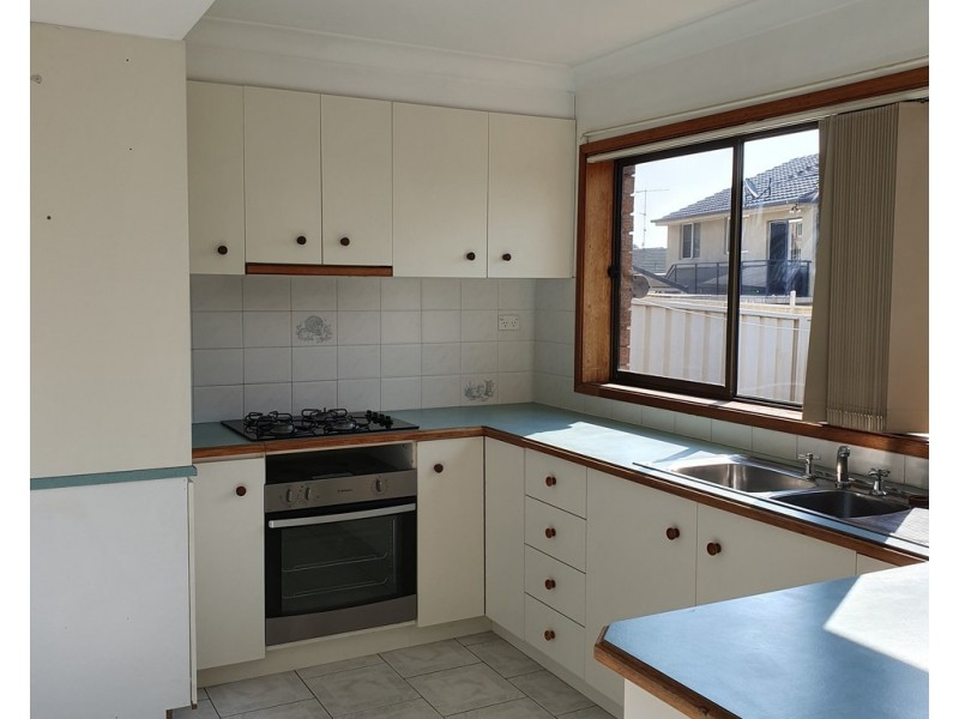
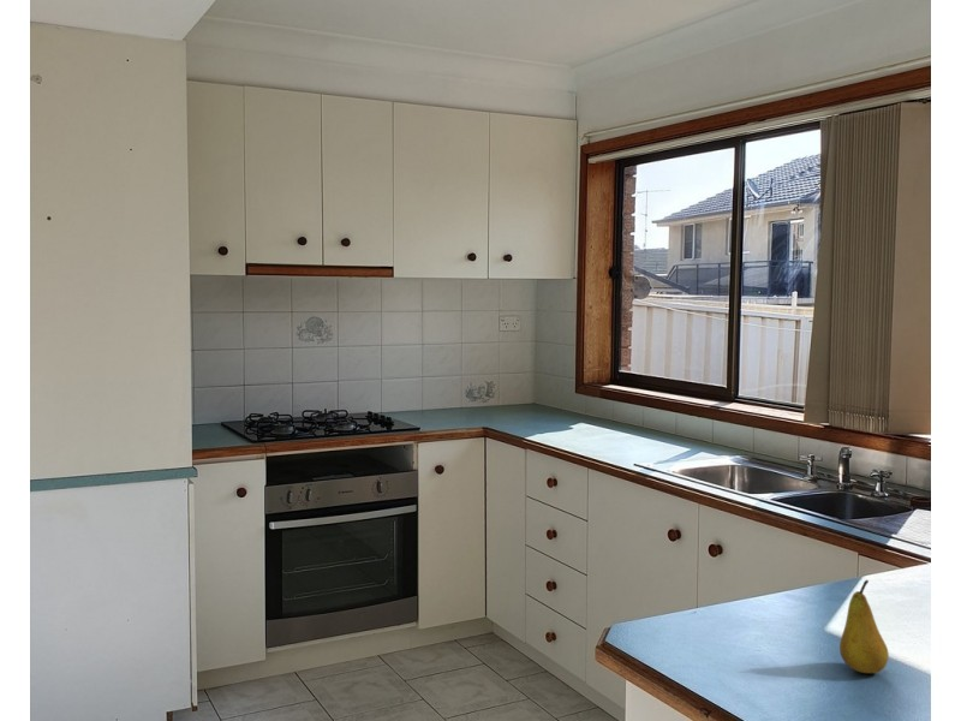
+ fruit (864, 625)
